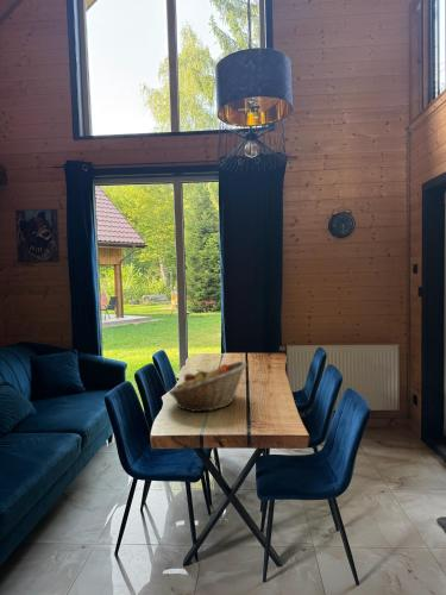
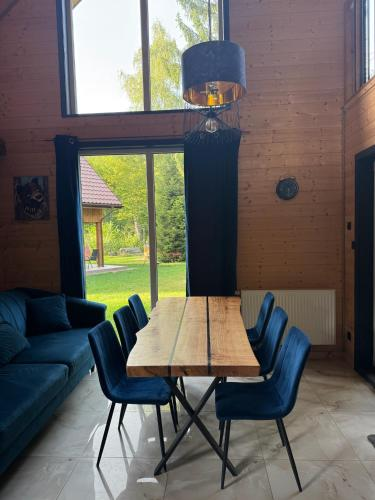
- fruit basket (209, 383)
